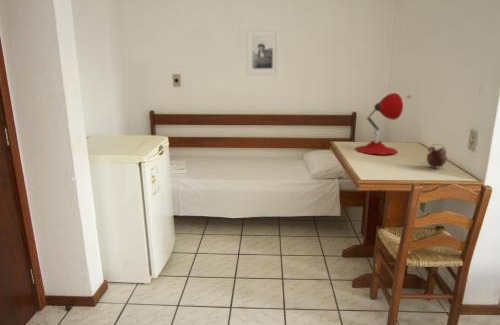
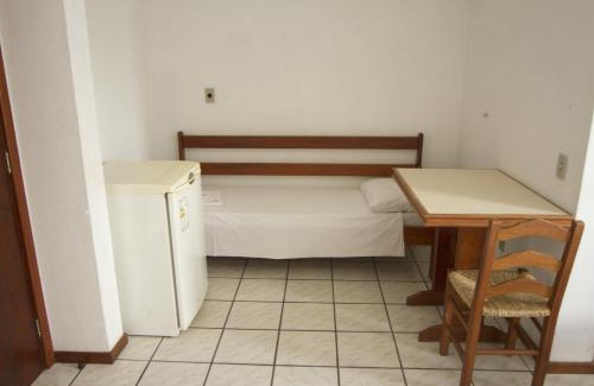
- alarm clock (436, 156)
- desk lamp (375, 124)
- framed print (262, 52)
